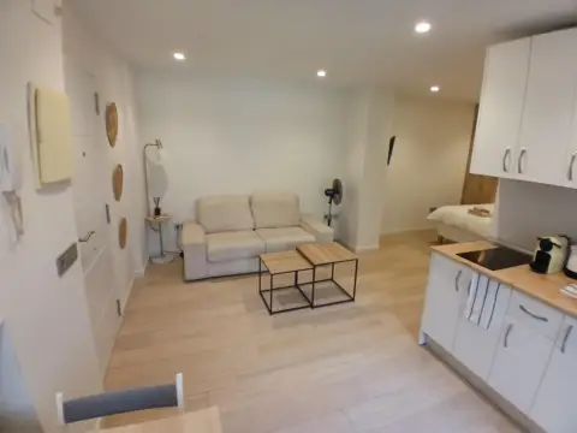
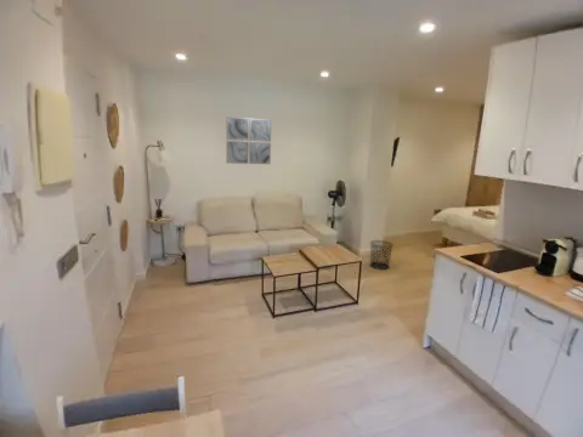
+ trash can (380, 255)
+ wall art (249, 140)
